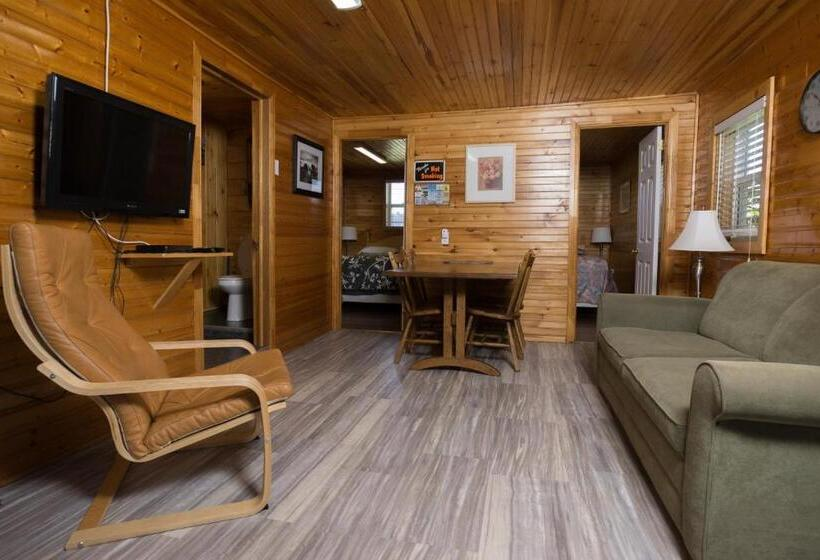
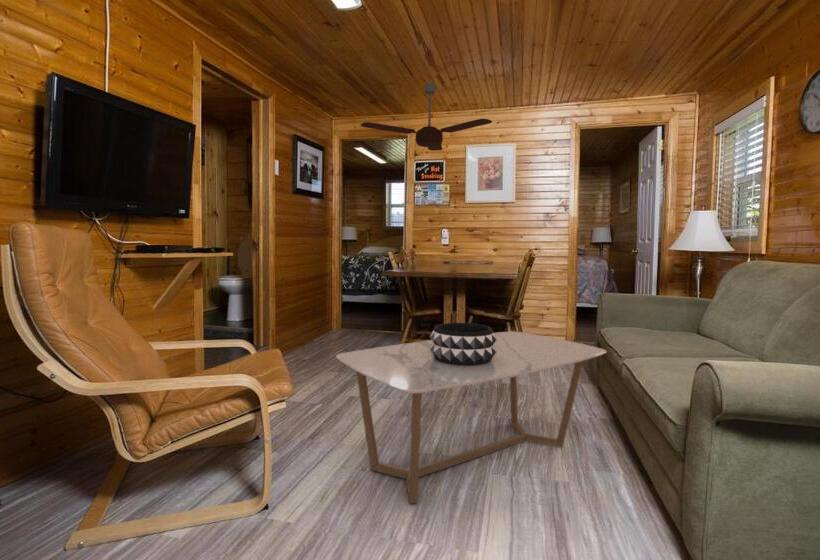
+ coffee table (471, 384)
+ ceiling fan (428, 118)
+ decorative bowl (463, 342)
